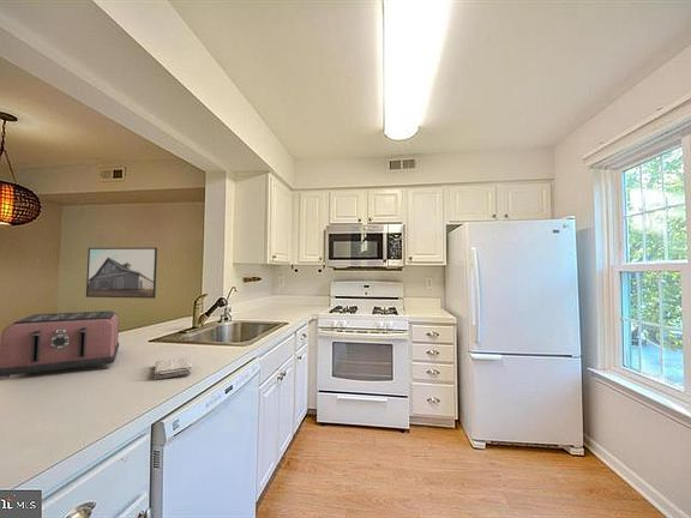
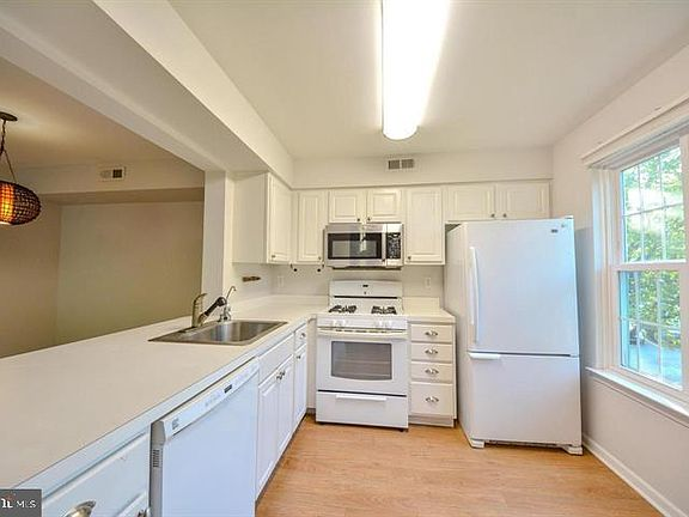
- washcloth (173, 366)
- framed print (121, 272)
- toaster (67, 339)
